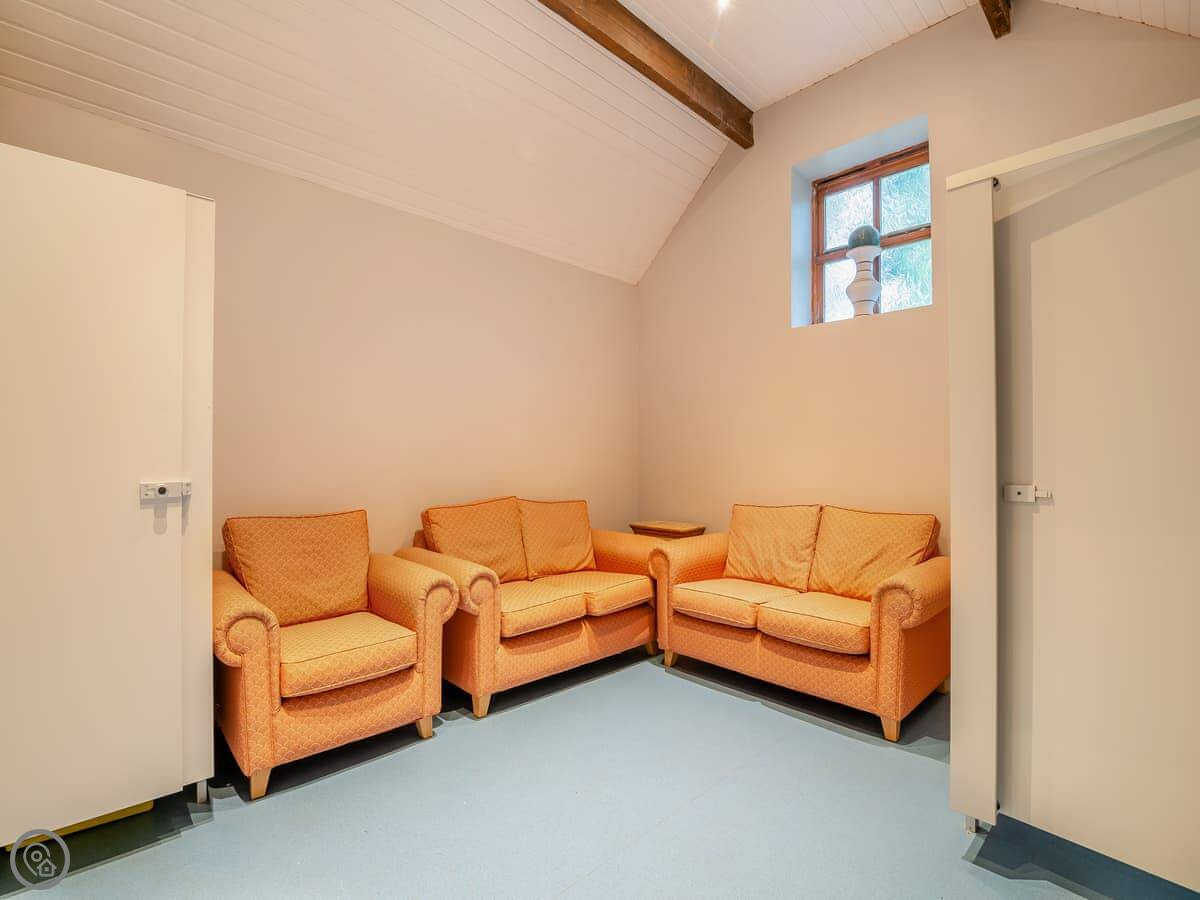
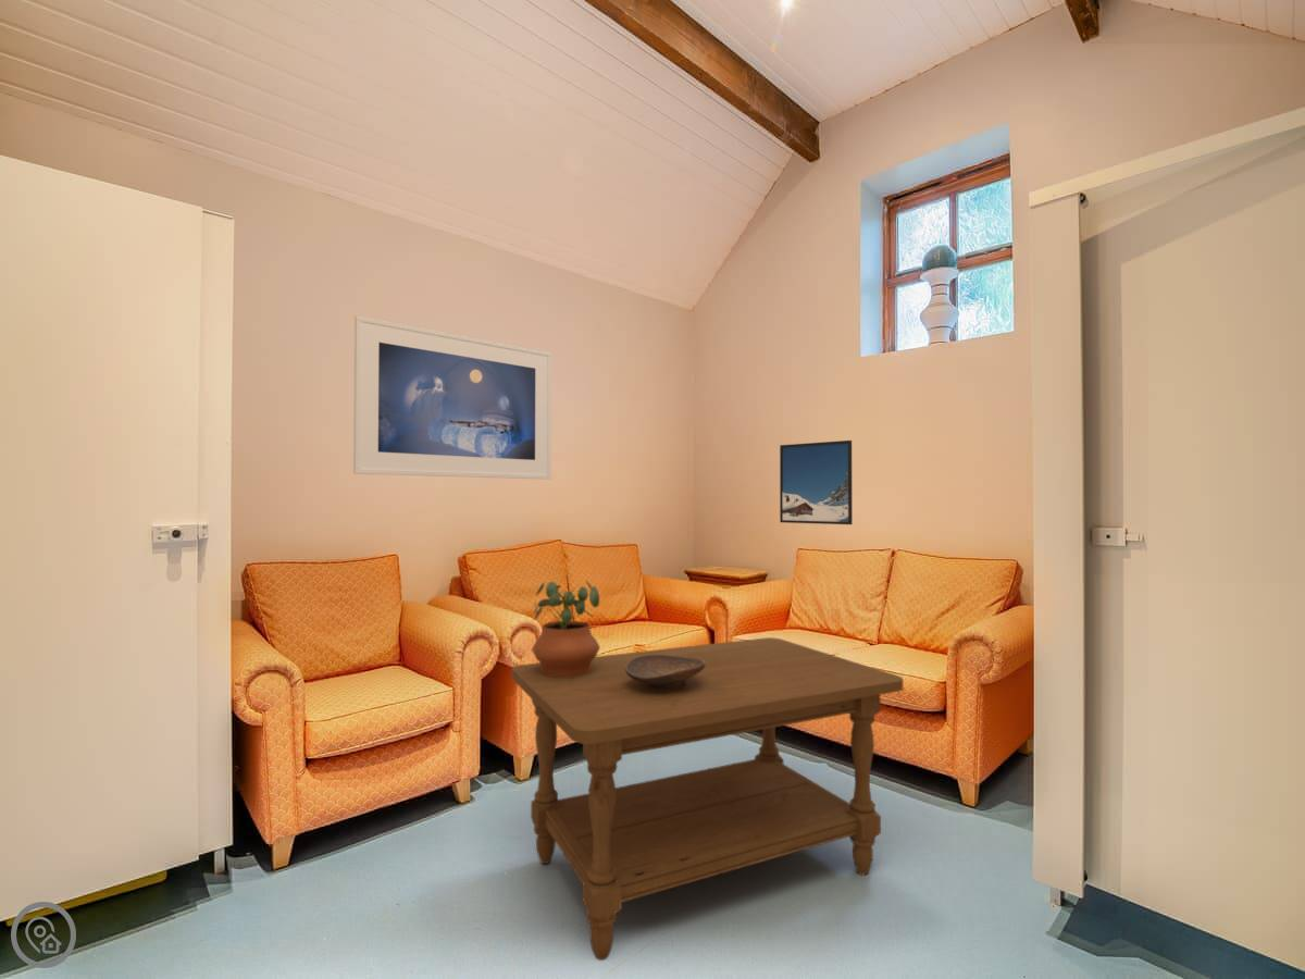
+ potted plant (561, 623)
+ coffee table (701, 770)
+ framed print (813, 483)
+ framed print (463, 406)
+ decorative bowl (664, 672)
